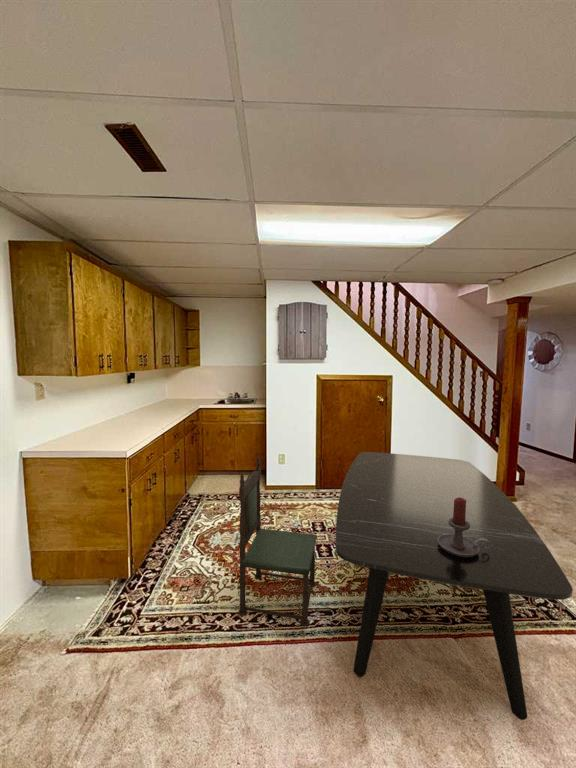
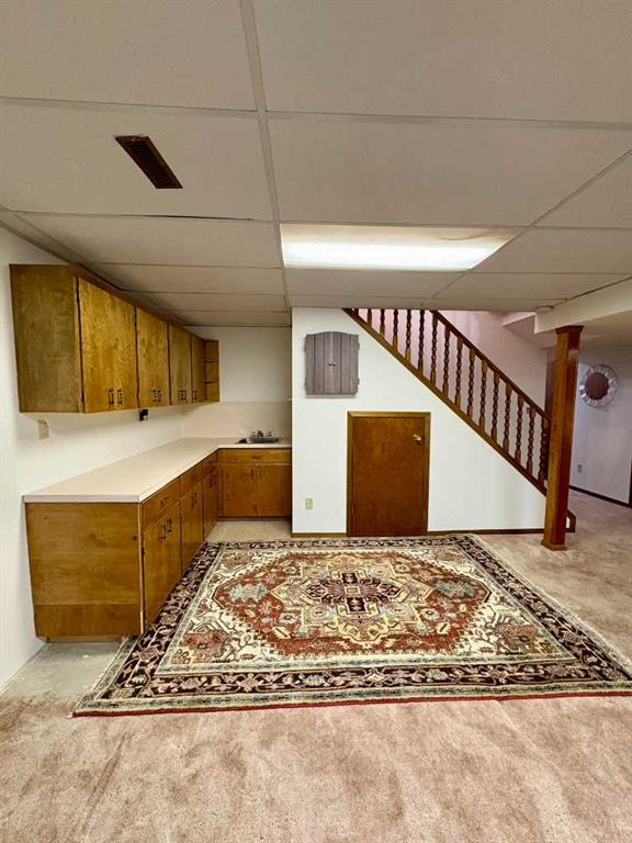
- candle holder (465, 523)
- dining table (420, 541)
- dining chair (279, 532)
